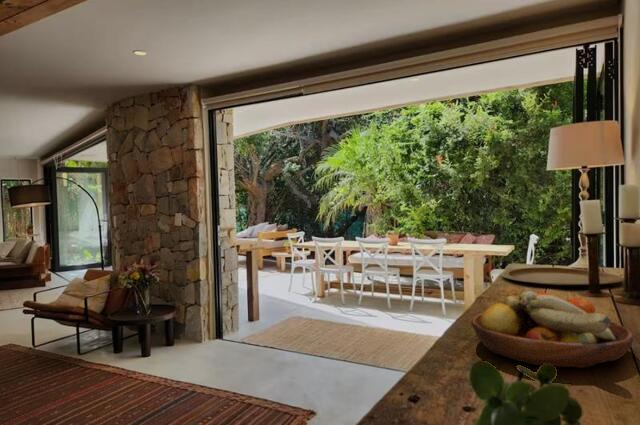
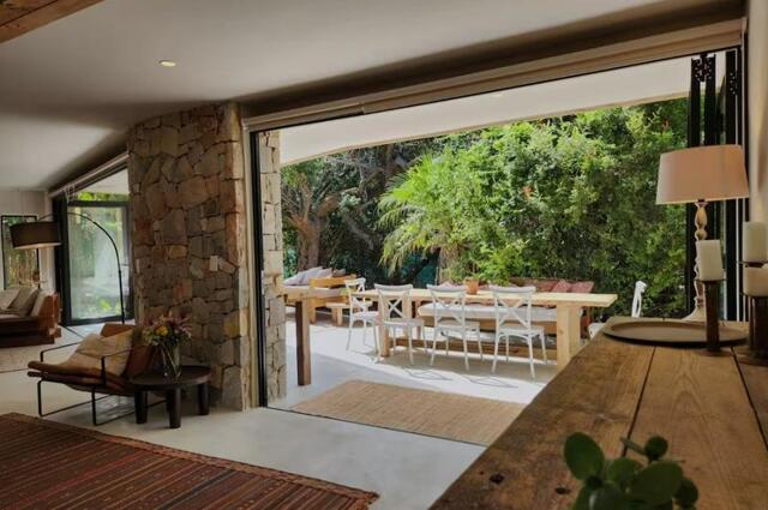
- fruit bowl (547, 318)
